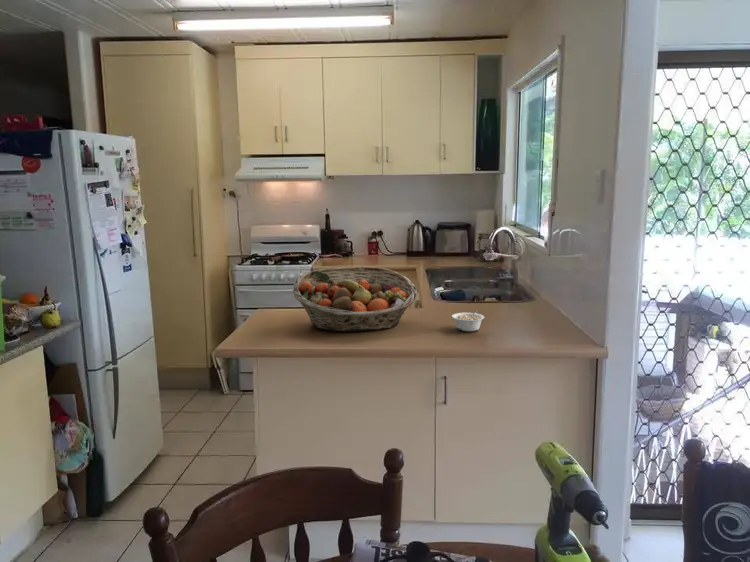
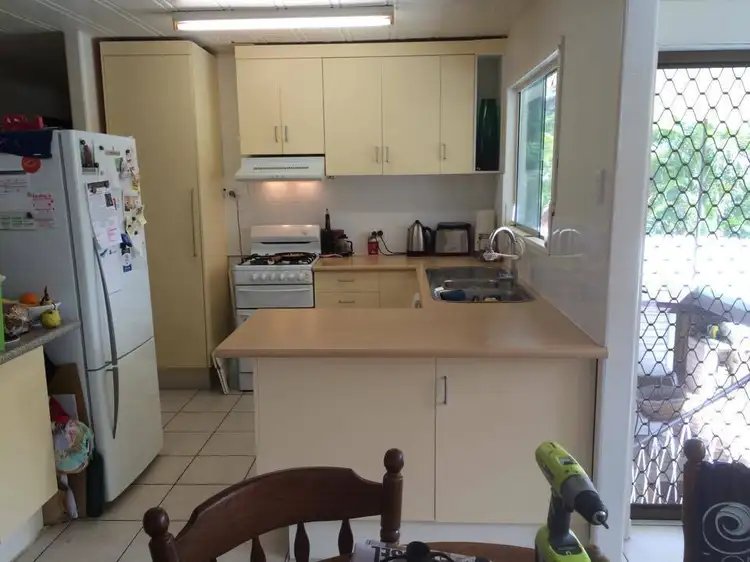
- fruit basket (355, 297)
- legume (467, 320)
